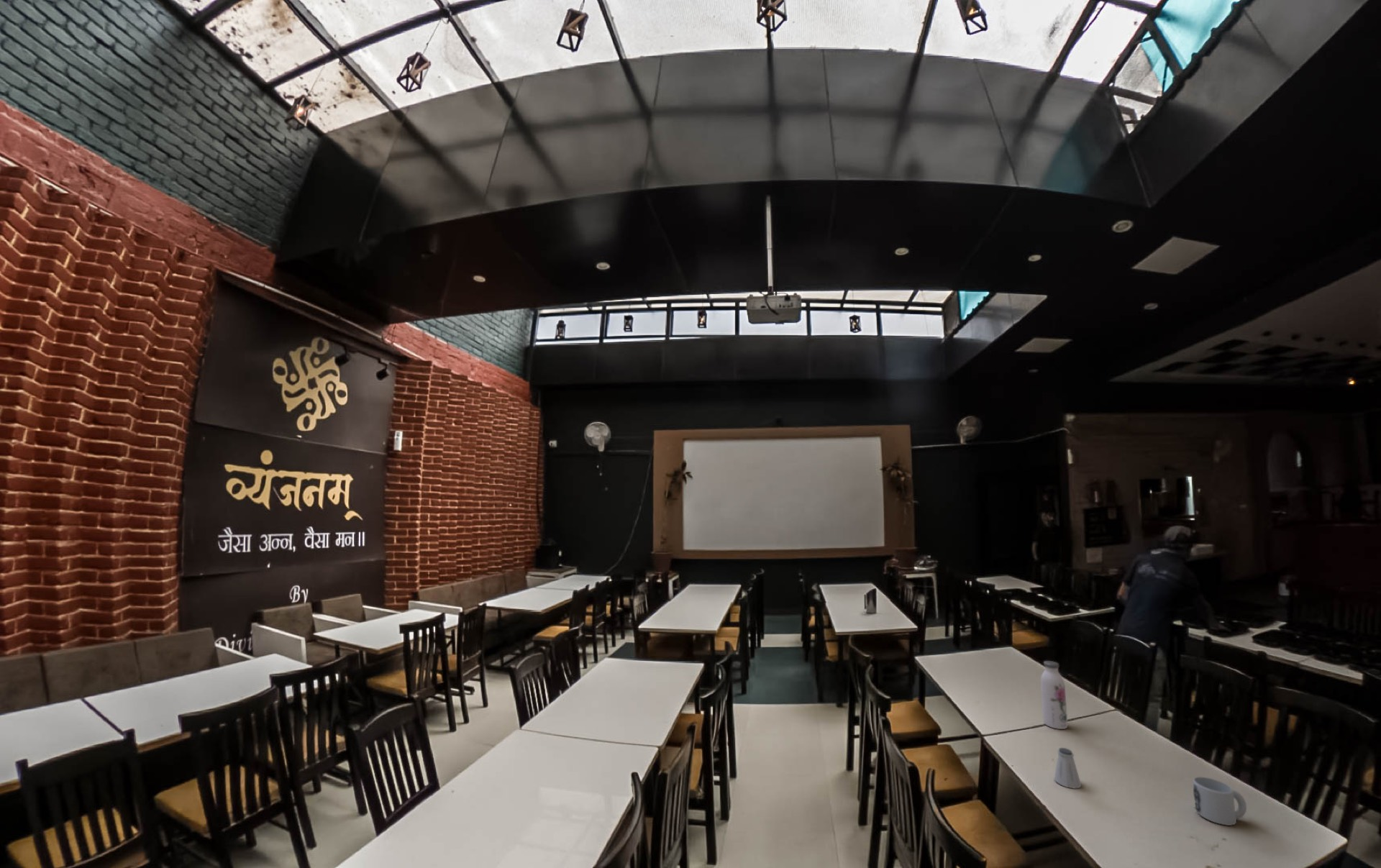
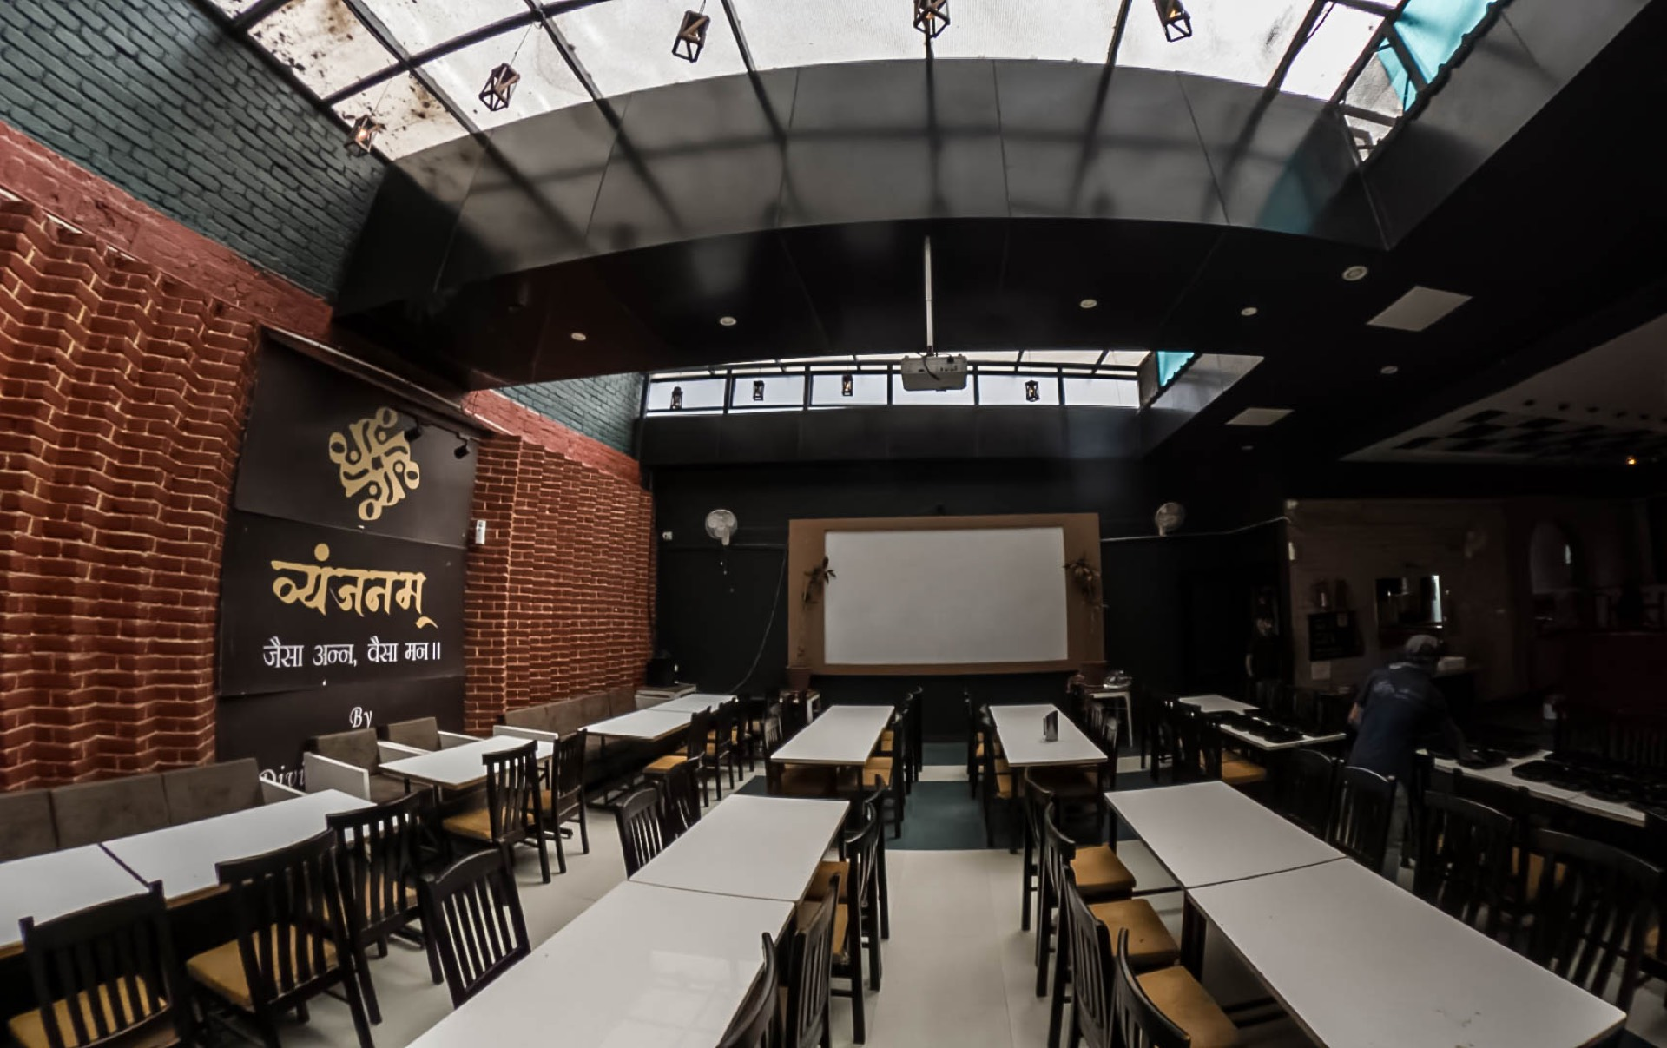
- saltshaker (1066, 766)
- mug (1220, 800)
- water bottle (1053, 693)
